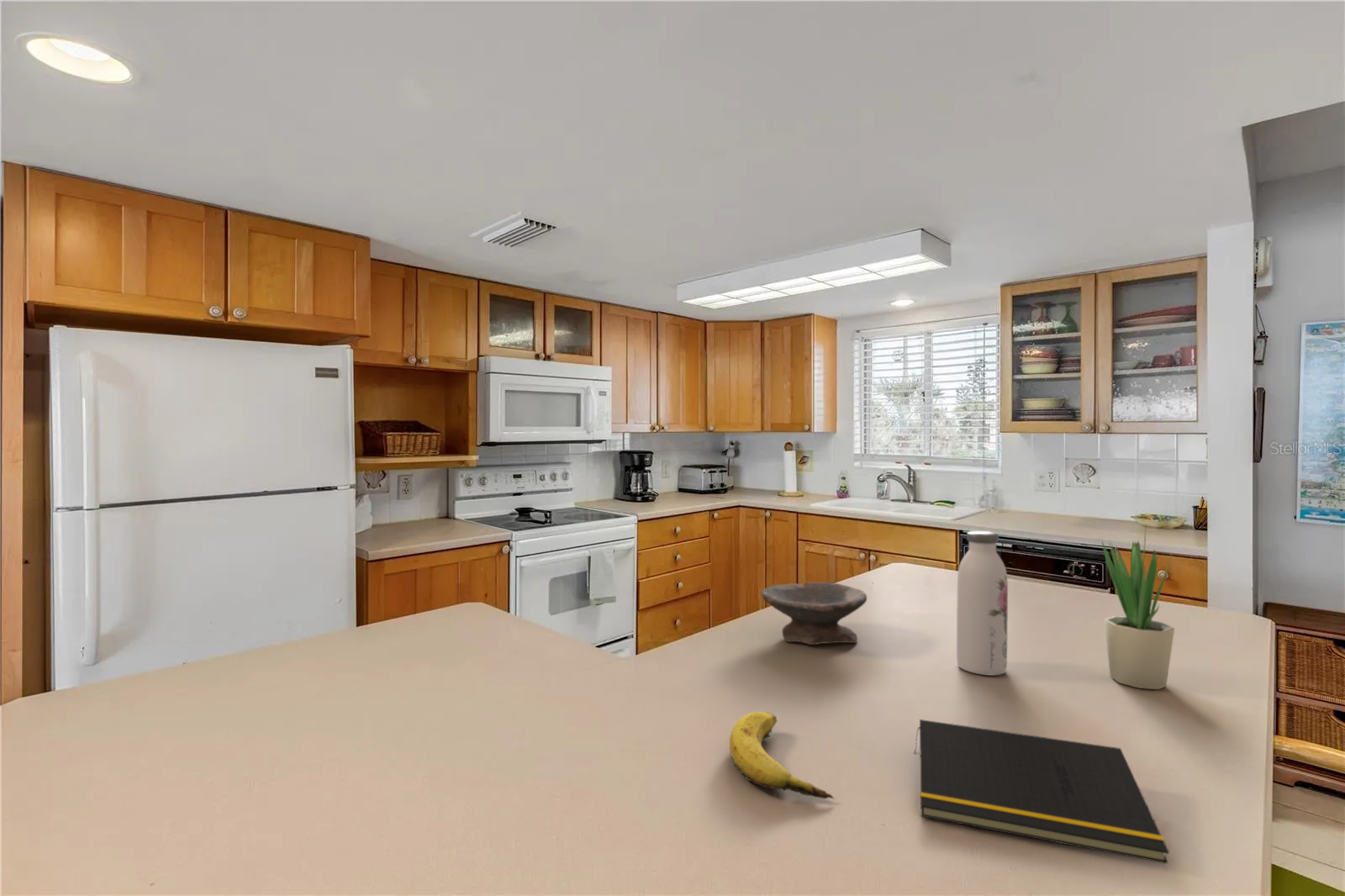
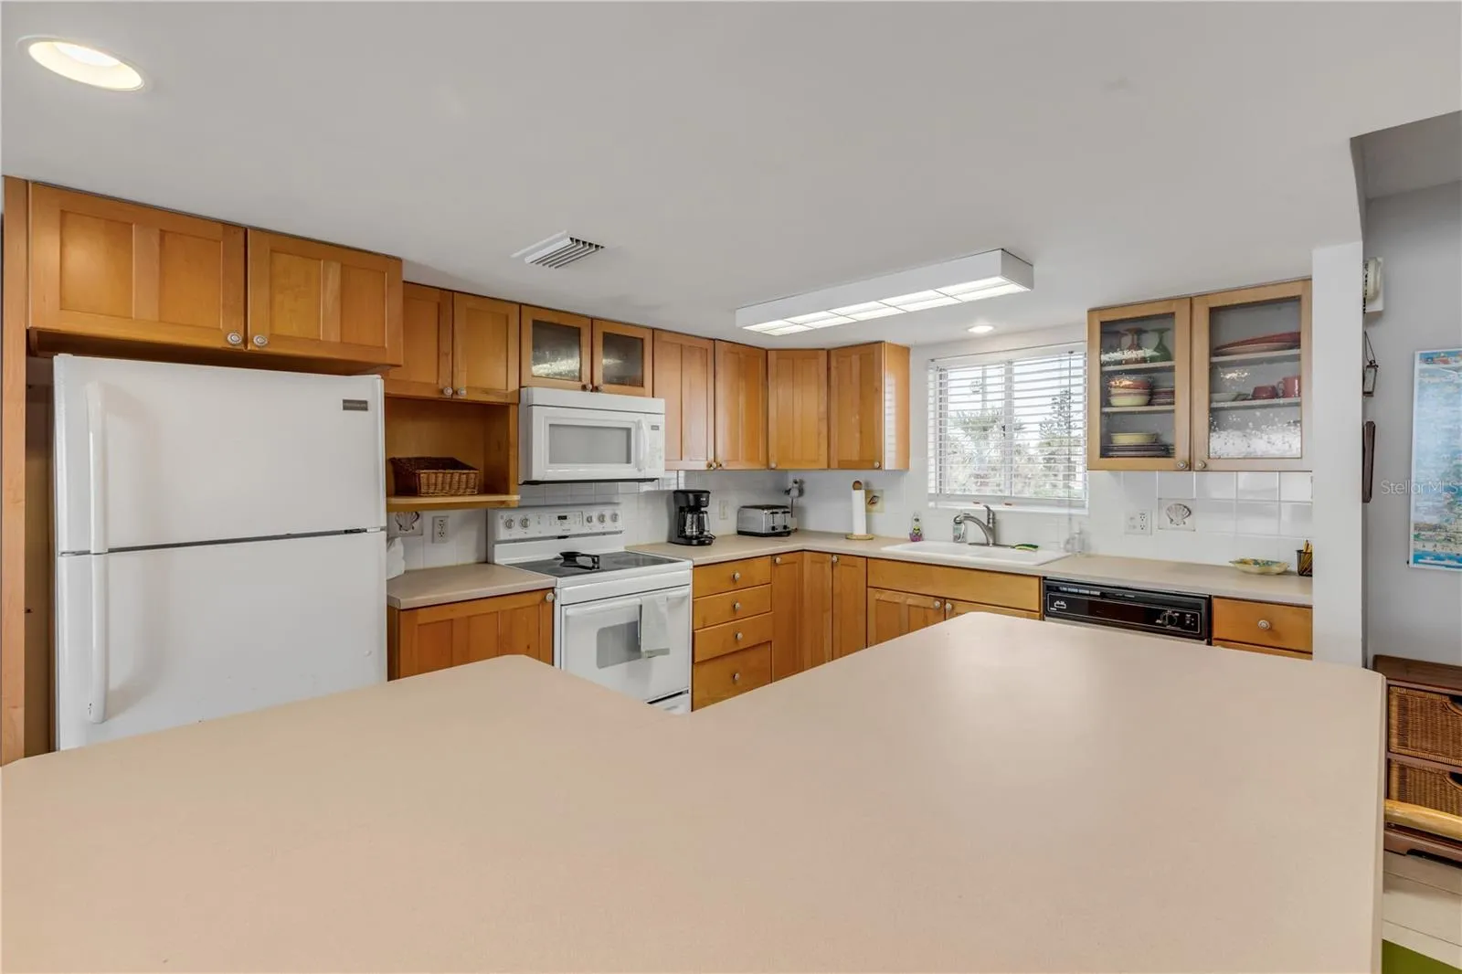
- potted plant (1134, 599)
- banana (767, 753)
- water bottle (982, 599)
- bowl (814, 614)
- notepad (1025, 780)
